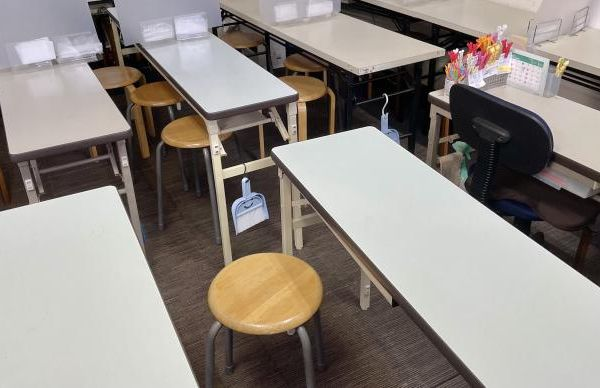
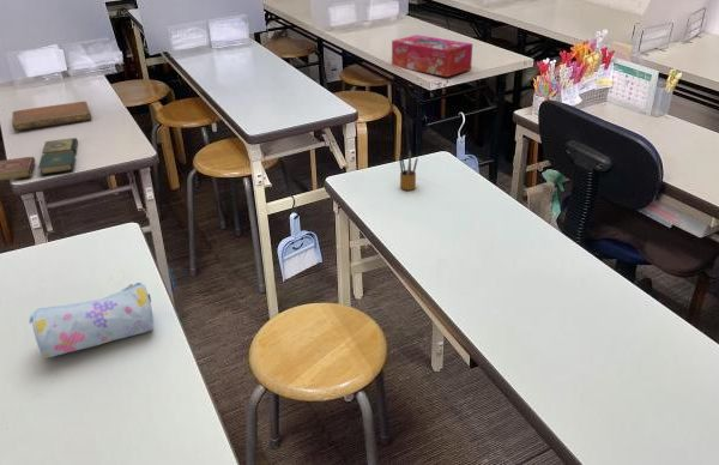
+ tissue box (430, 54)
+ pencil box (407, 169)
+ book (41, 157)
+ pencil case (95, 319)
+ notebook (52, 115)
